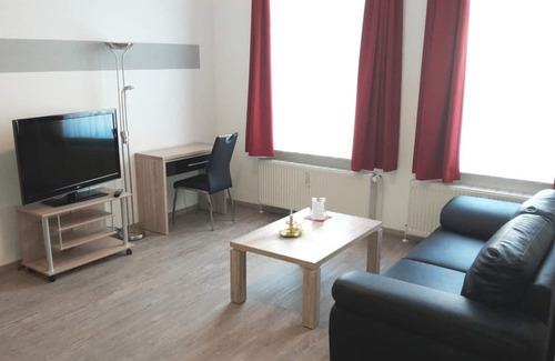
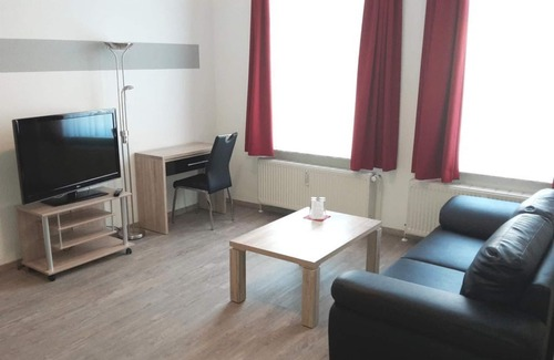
- candle holder (292, 220)
